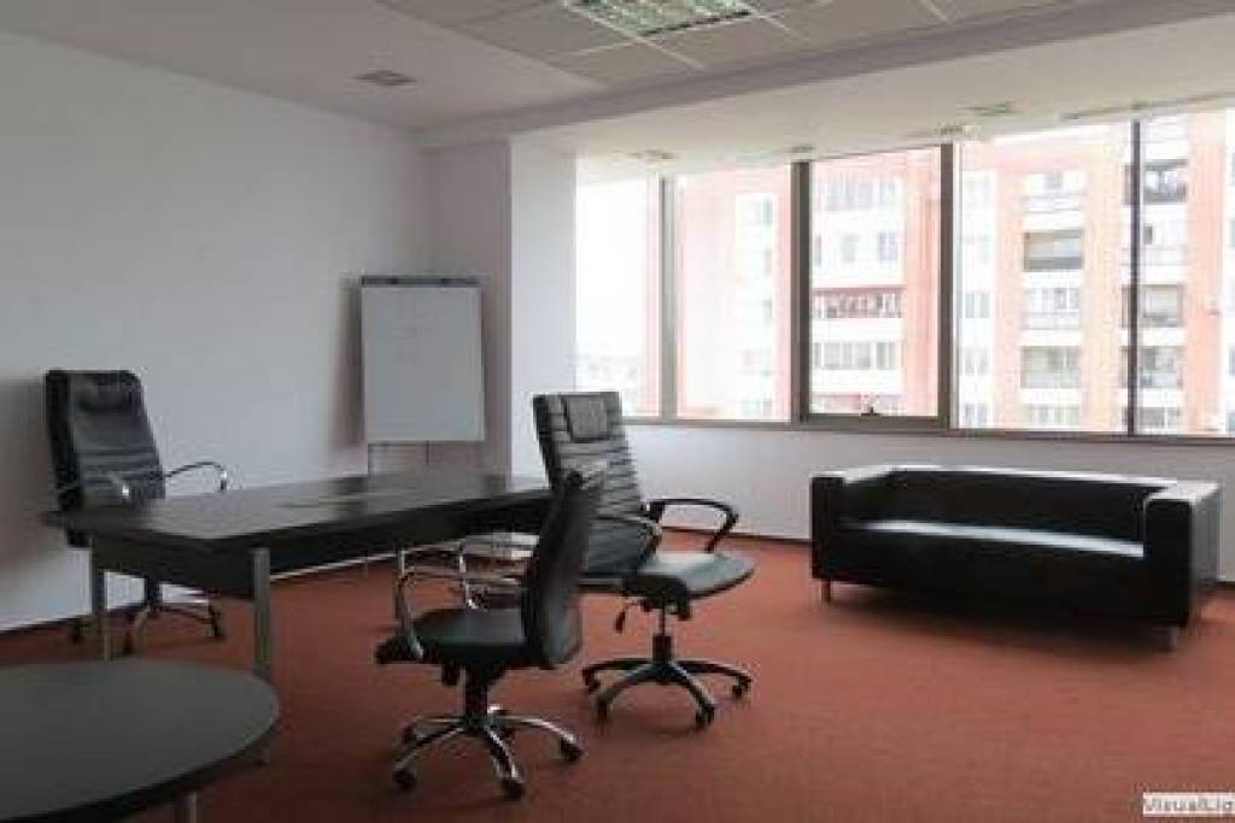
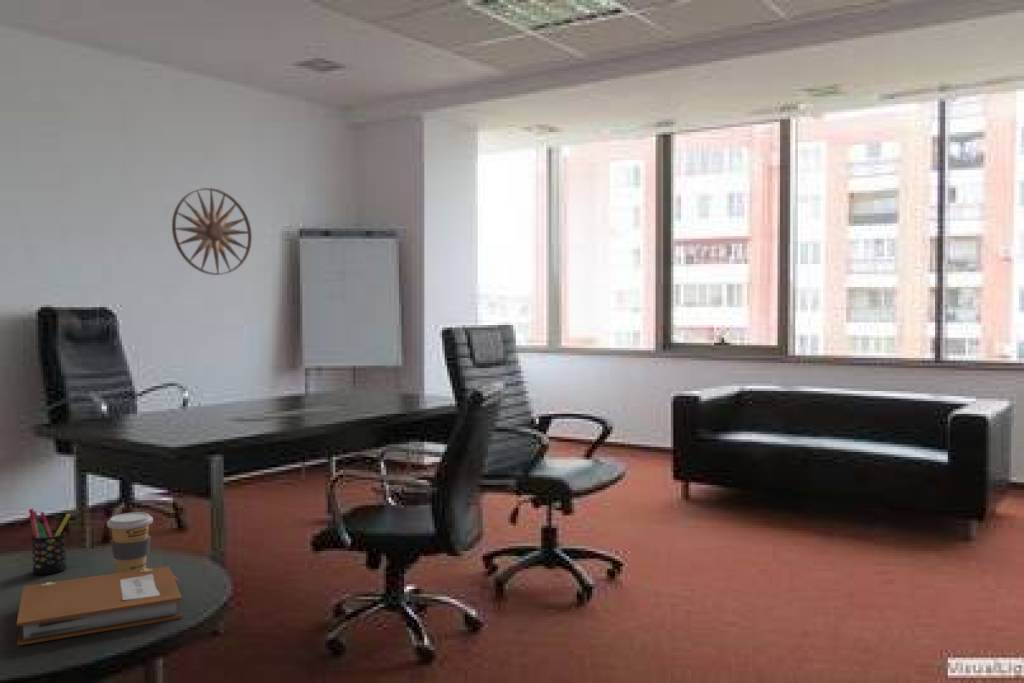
+ coffee cup (130, 544)
+ notebook (105, 599)
+ pen holder (45, 539)
+ wall art (213, 231)
